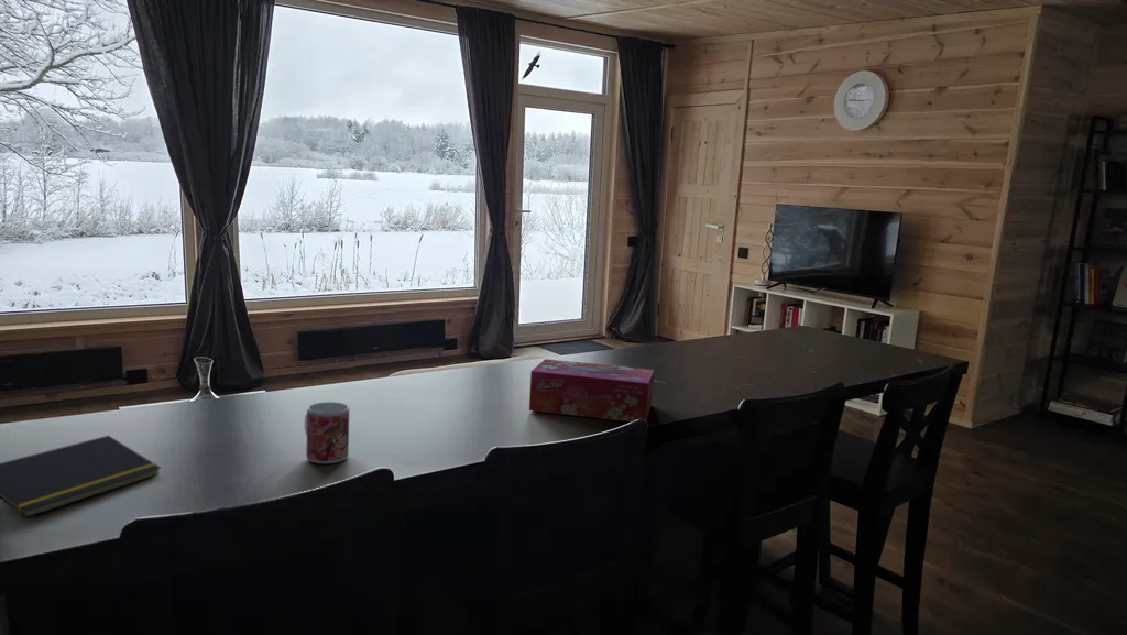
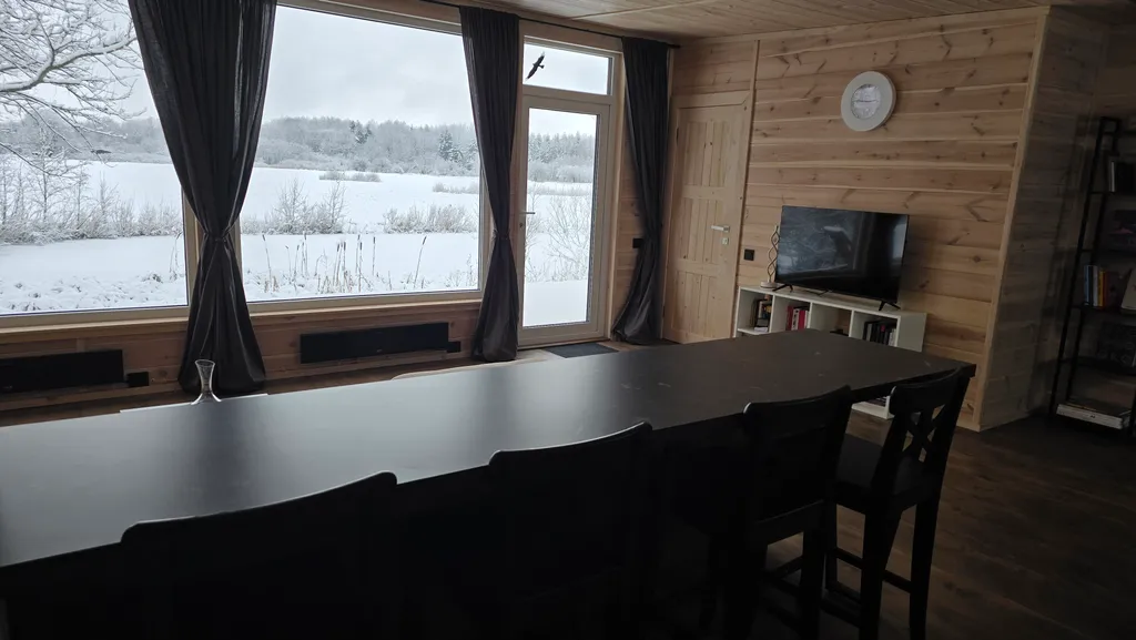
- tissue box (592, 388)
- mug (324, 429)
- notepad (70, 472)
